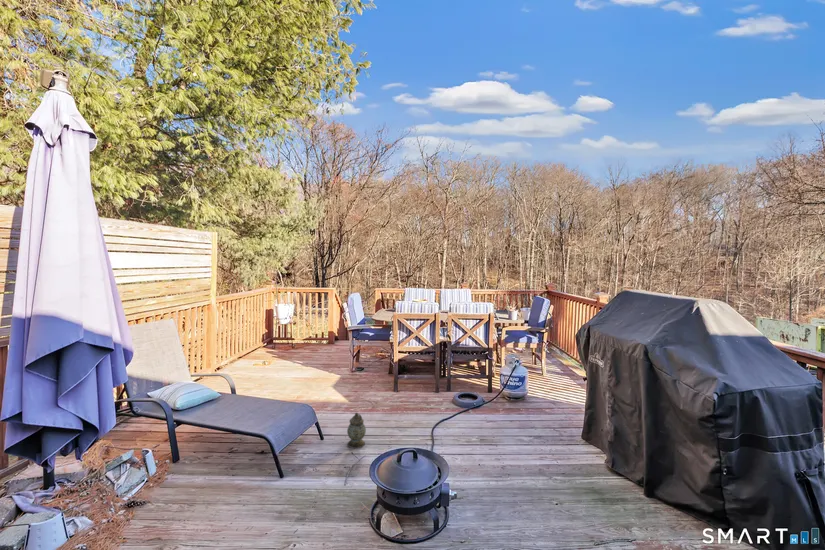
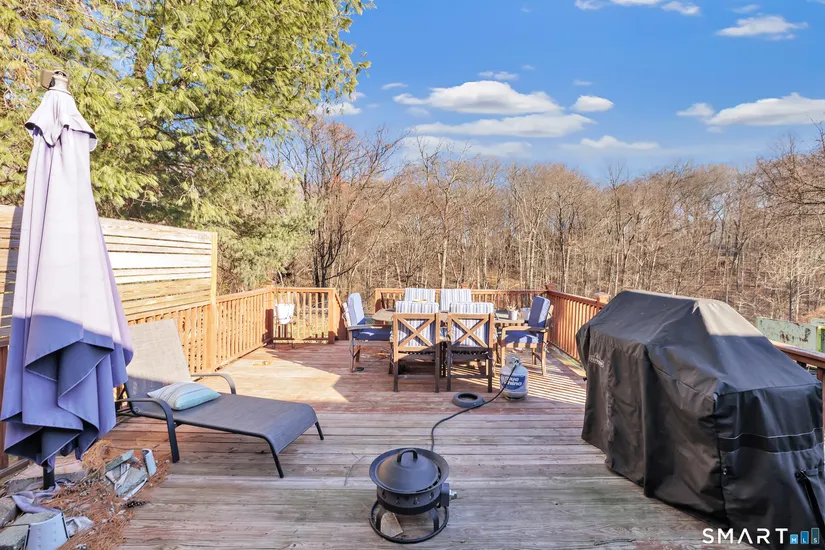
- lantern (356, 428)
